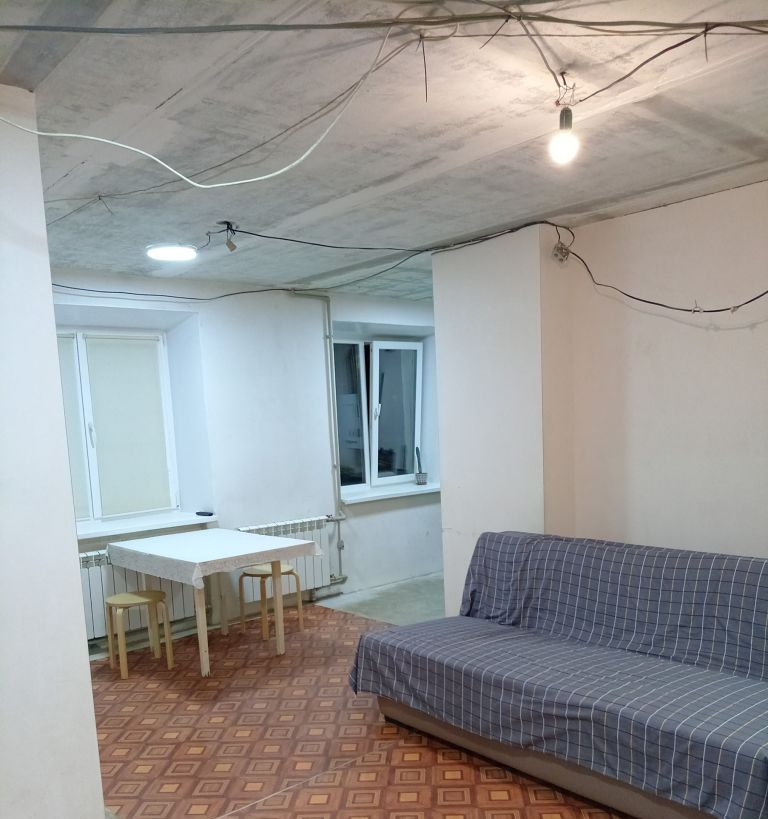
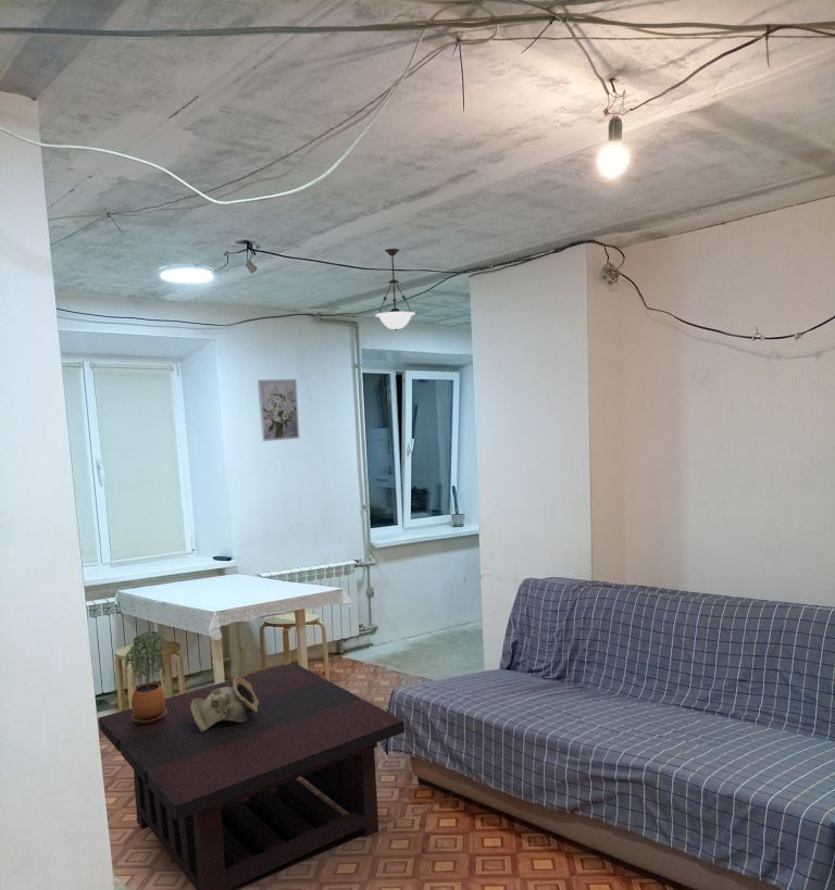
+ wall art (278, 410)
+ coffee table (250, 774)
+ potted plant (146, 675)
+ decorative bowl (225, 700)
+ pendant light (394, 290)
